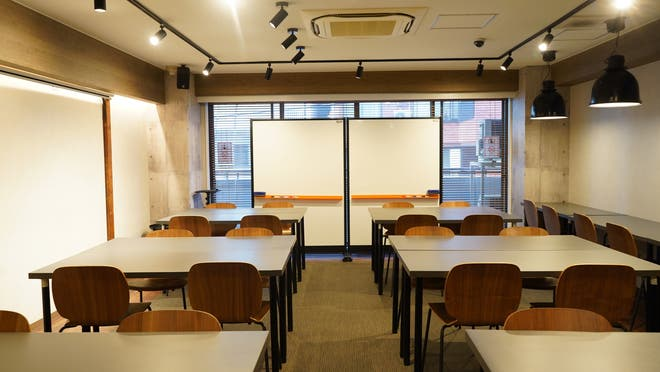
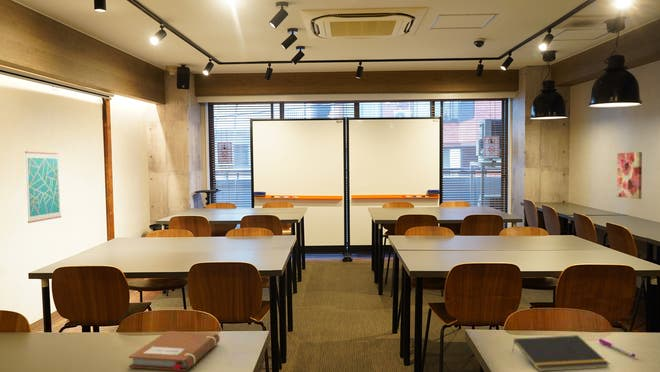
+ pen (616, 347)
+ wall art (629, 175)
+ notepad (559, 352)
+ wall art (44, 186)
+ notebook (176, 350)
